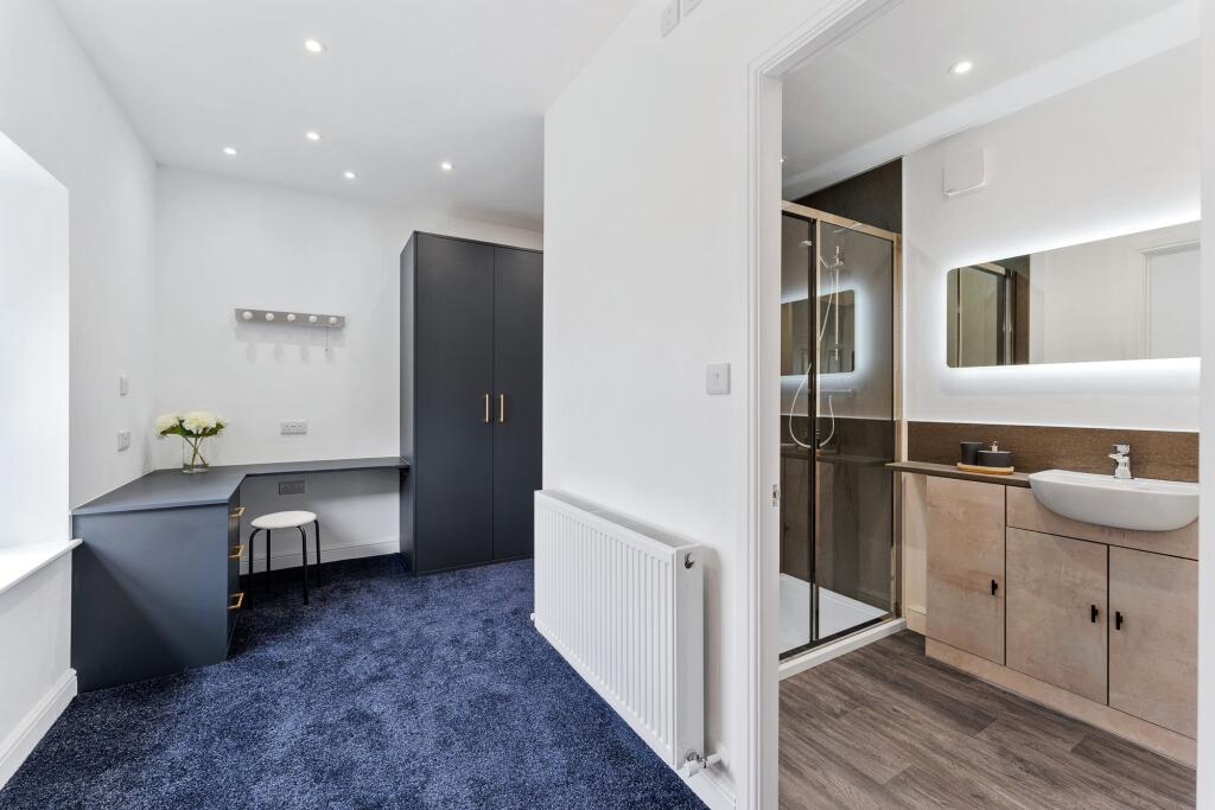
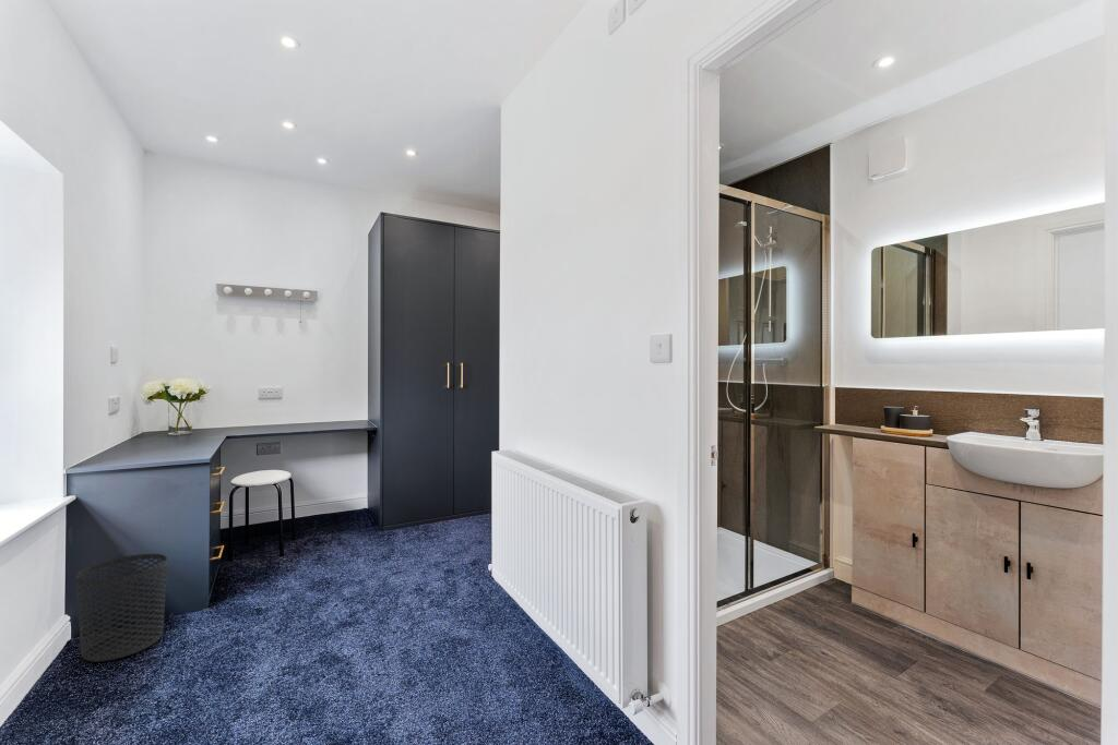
+ waste bin (123, 605)
